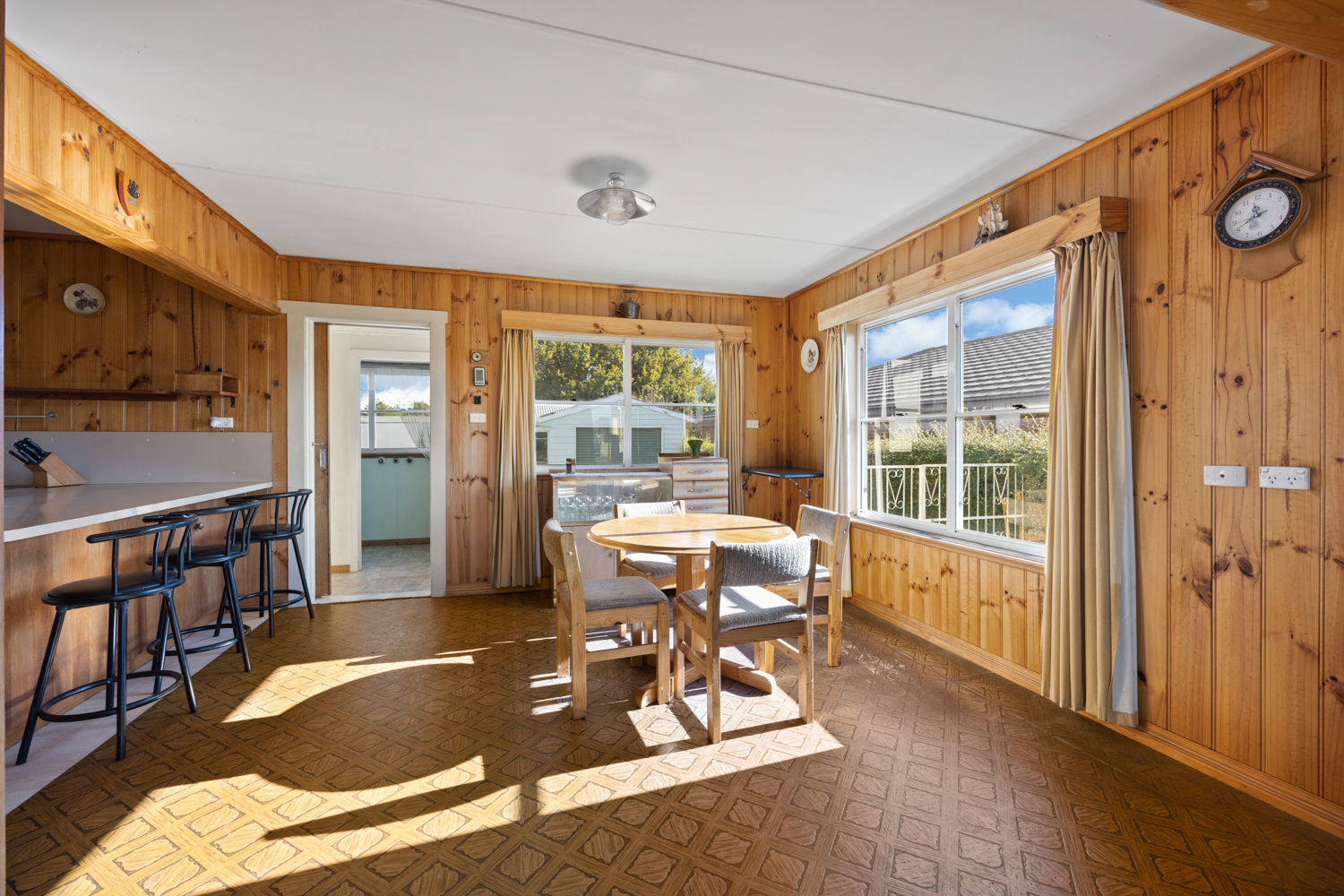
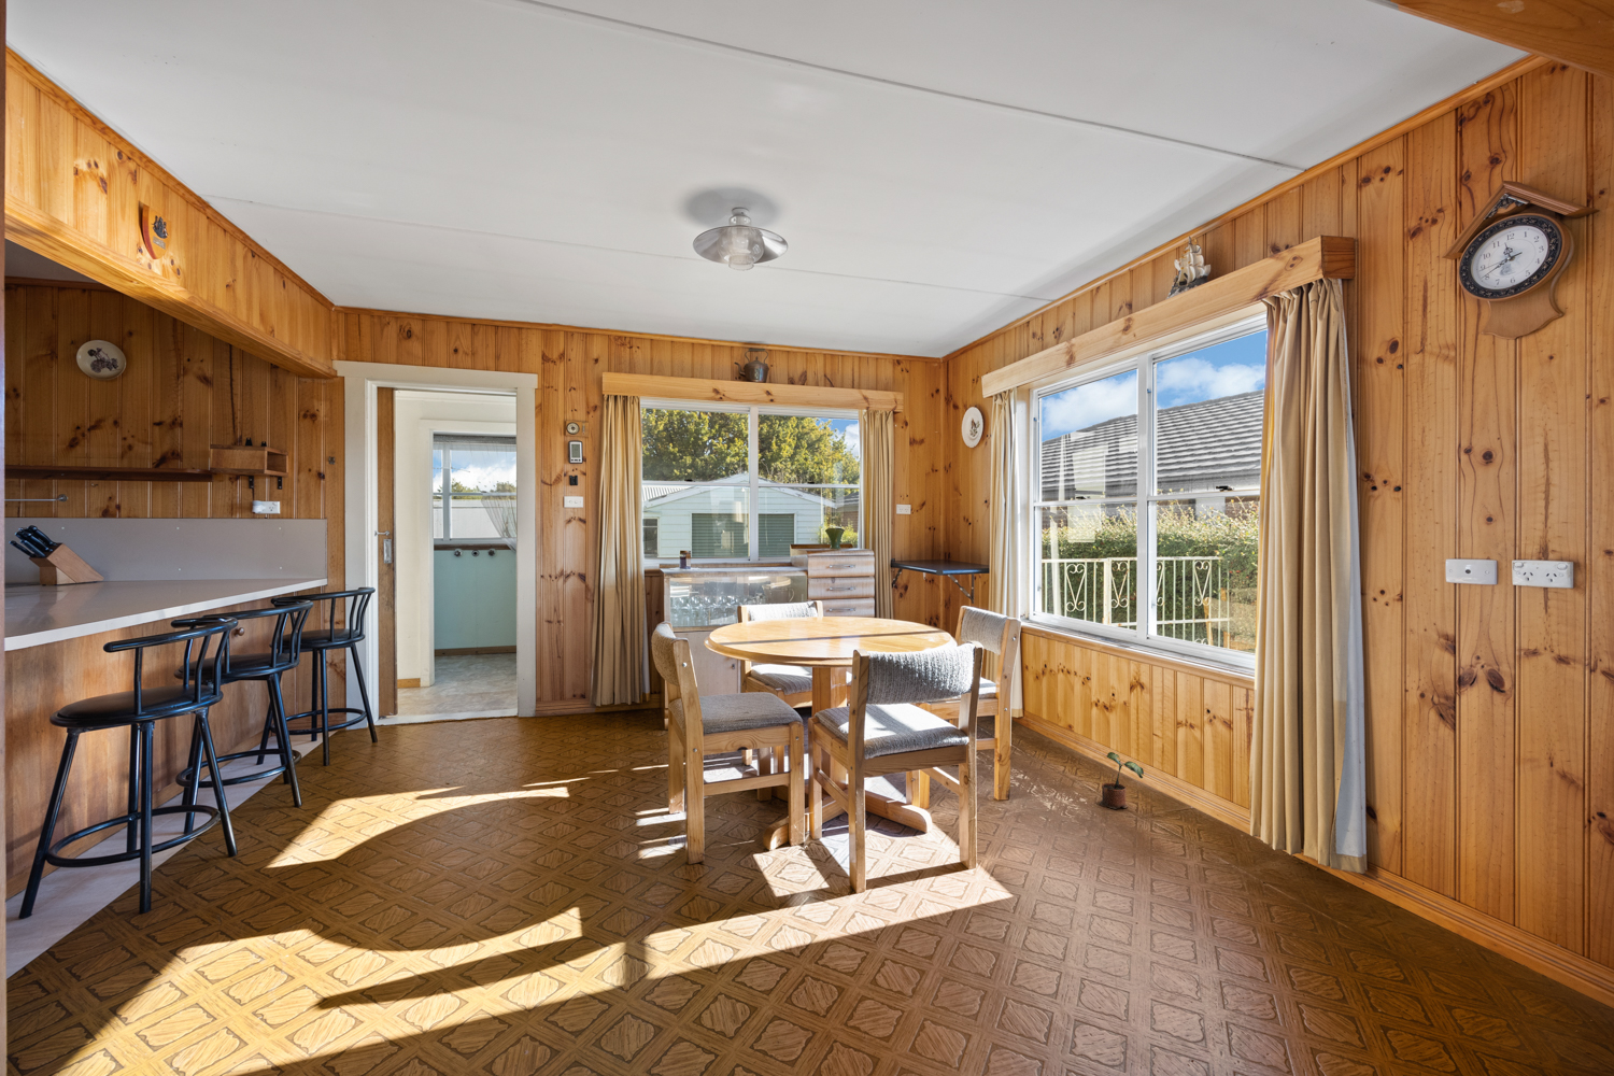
+ potted plant (1117, 779)
